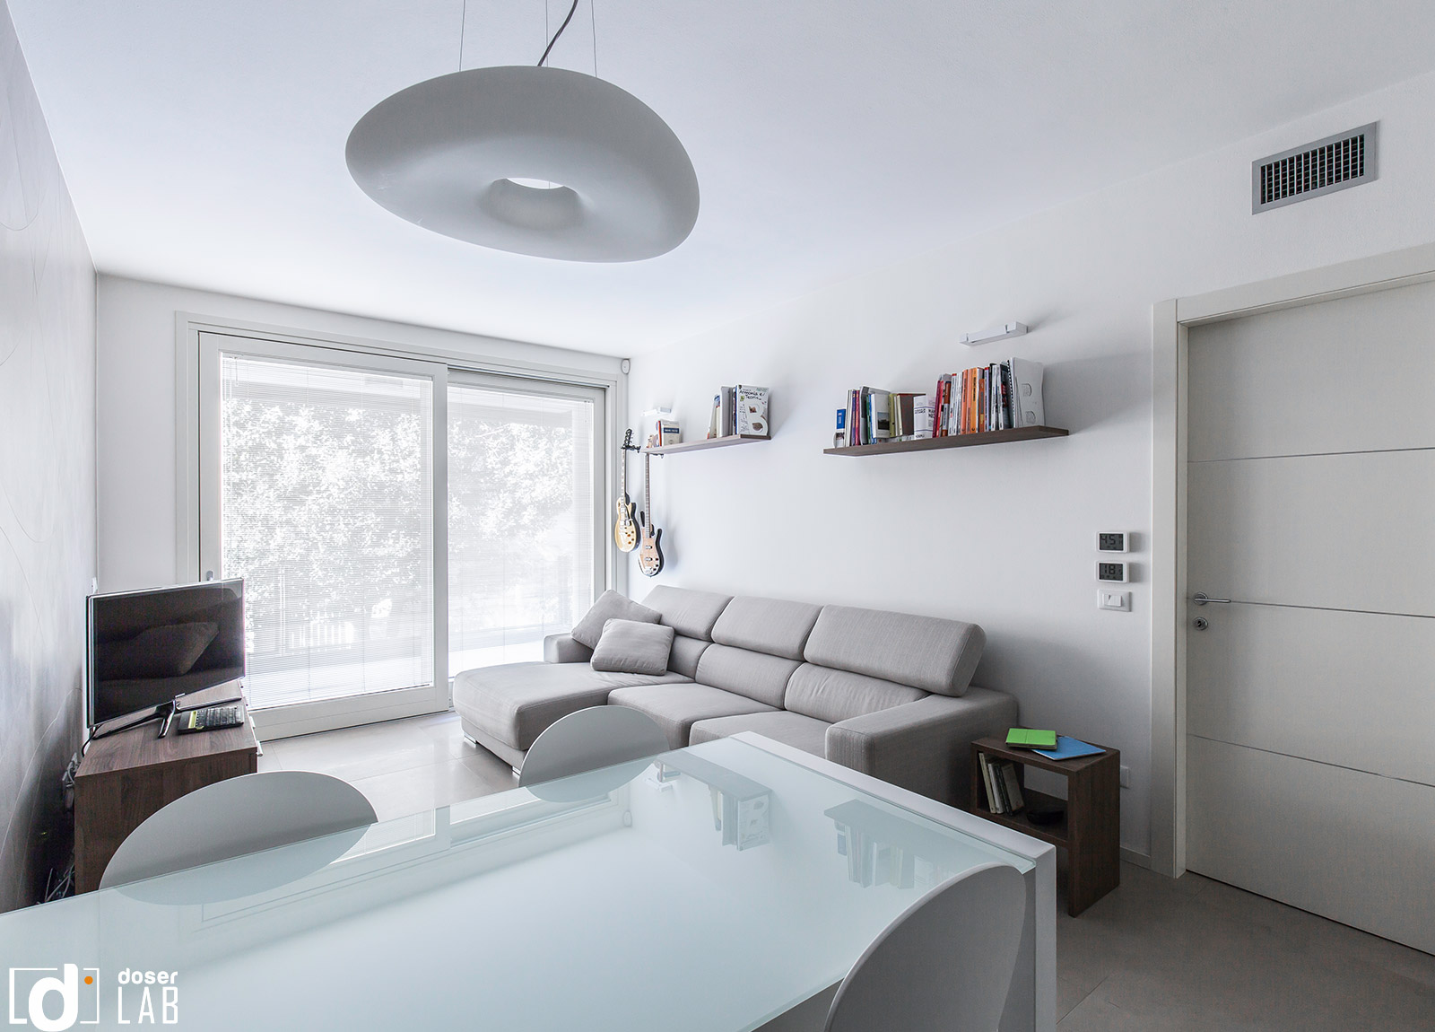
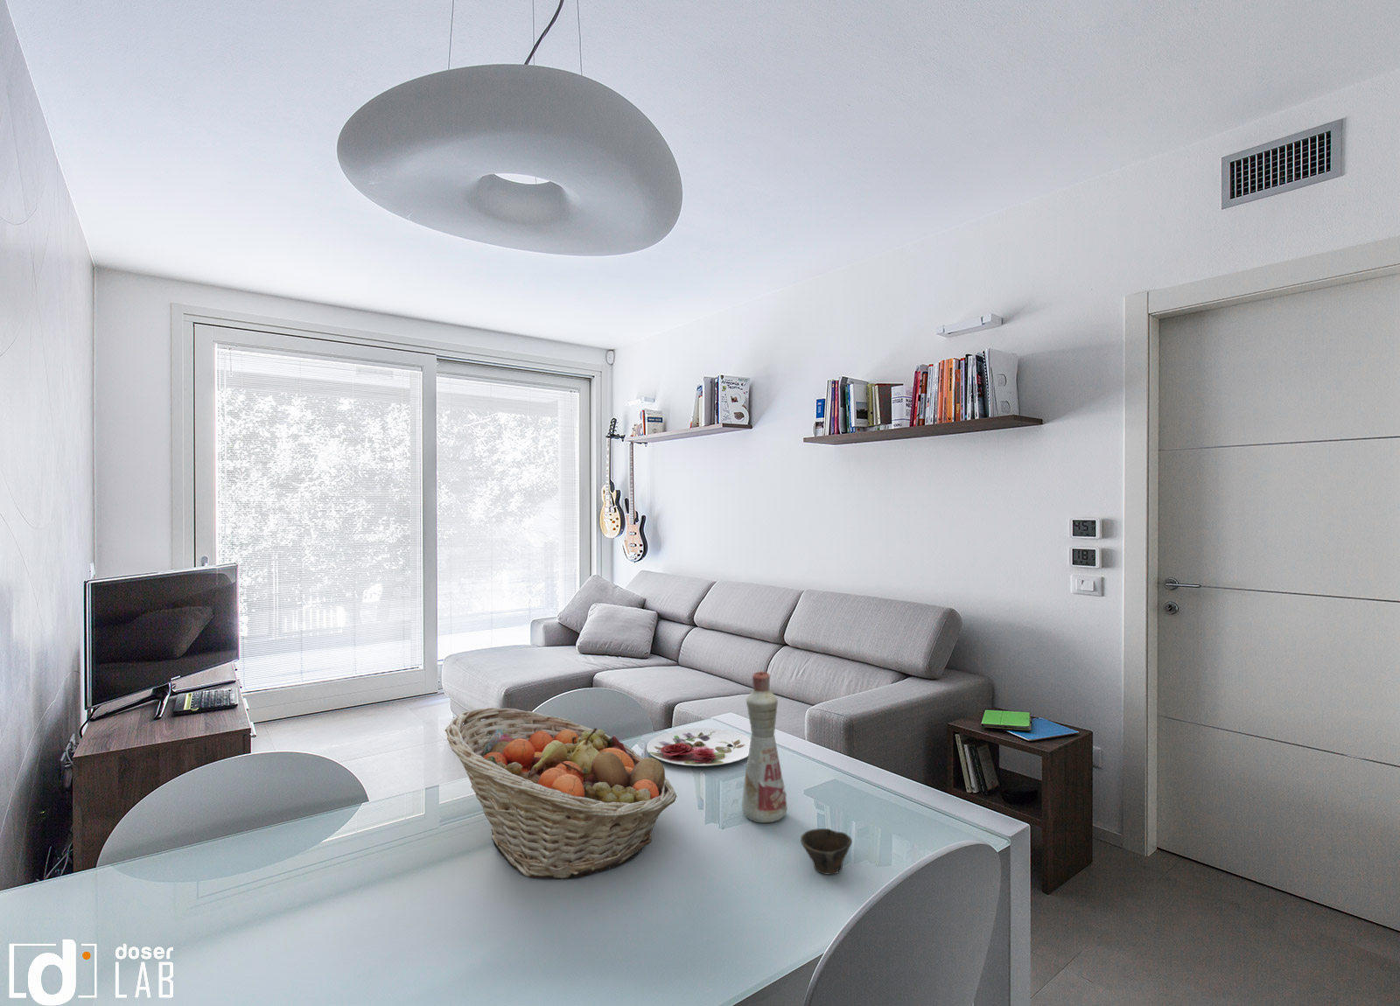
+ cup (826, 855)
+ bottle (763, 742)
+ fruit basket (561, 775)
+ plate (701, 744)
